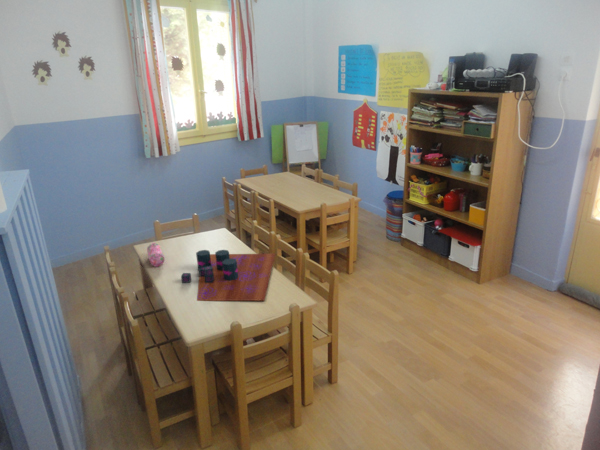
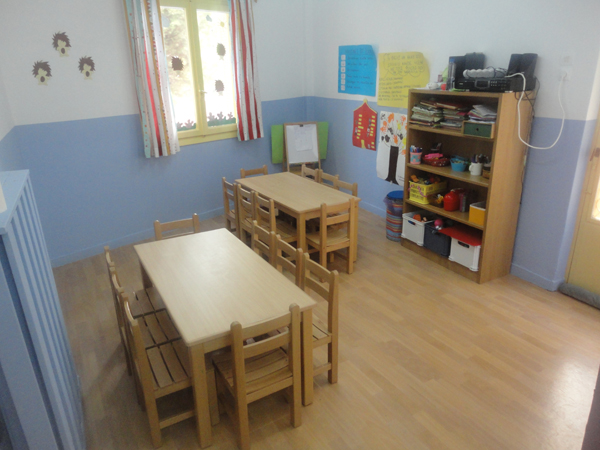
- board game (219, 267)
- pencil case (155, 254)
